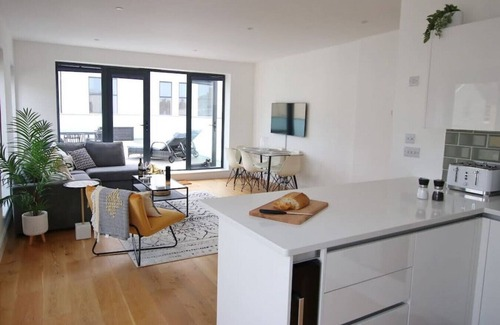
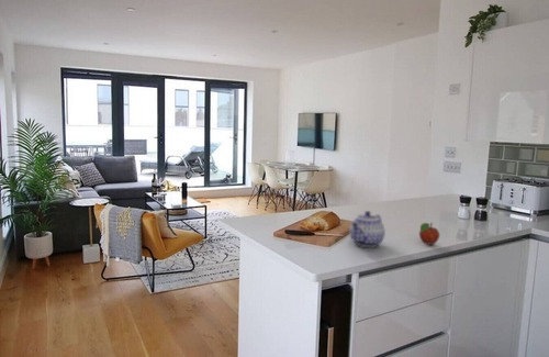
+ fruit (428, 233)
+ teapot (367, 227)
